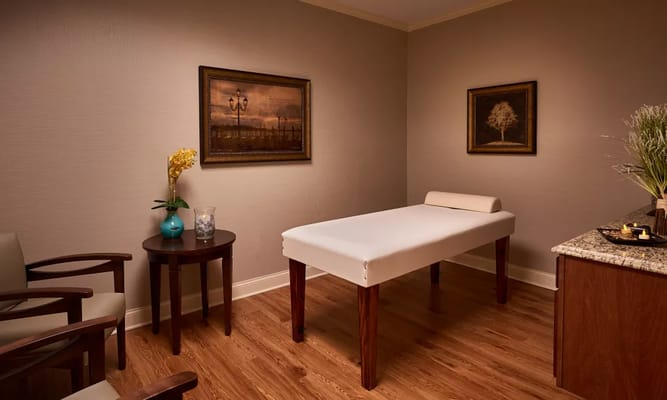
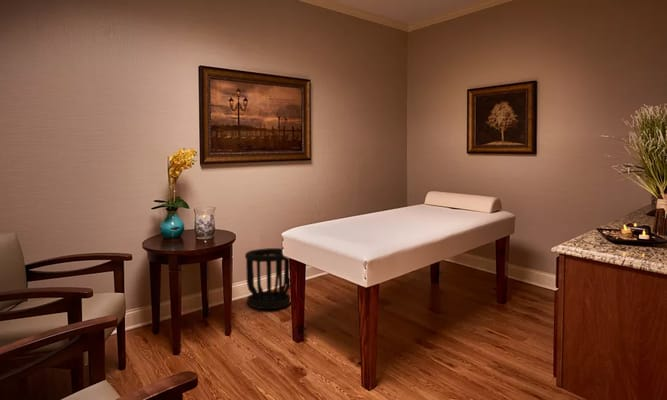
+ wastebasket (269, 277)
